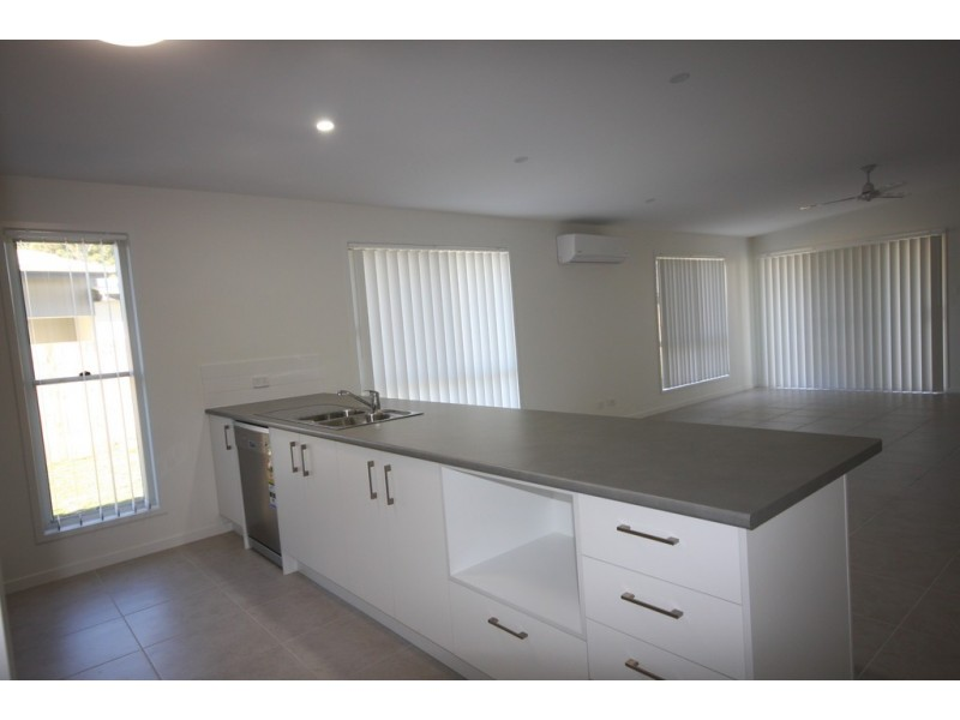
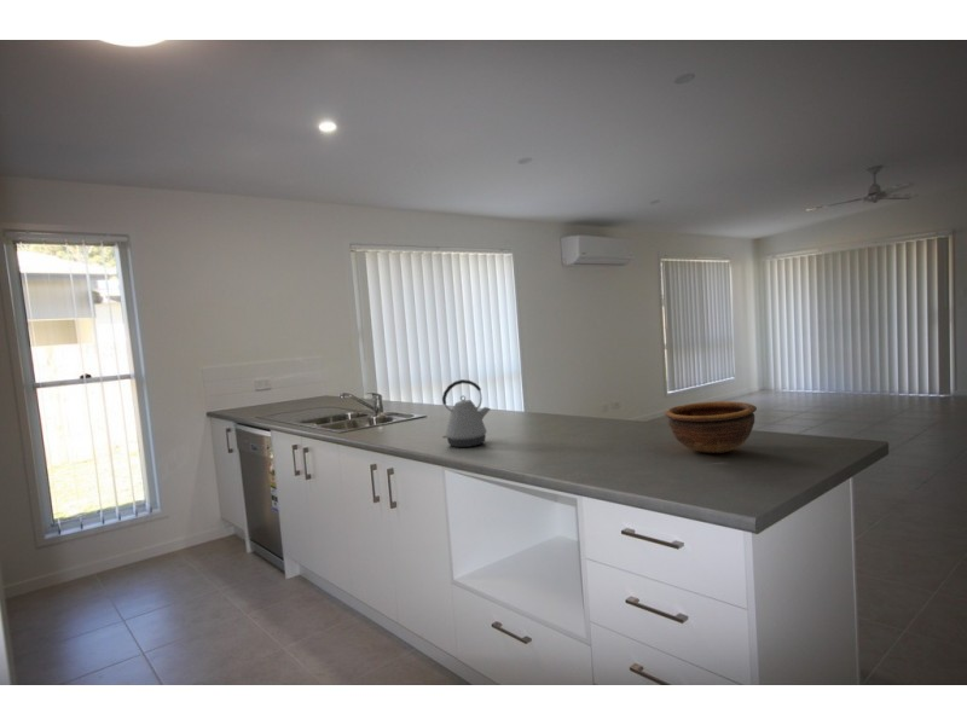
+ bowl (710, 428)
+ kettle (465, 411)
